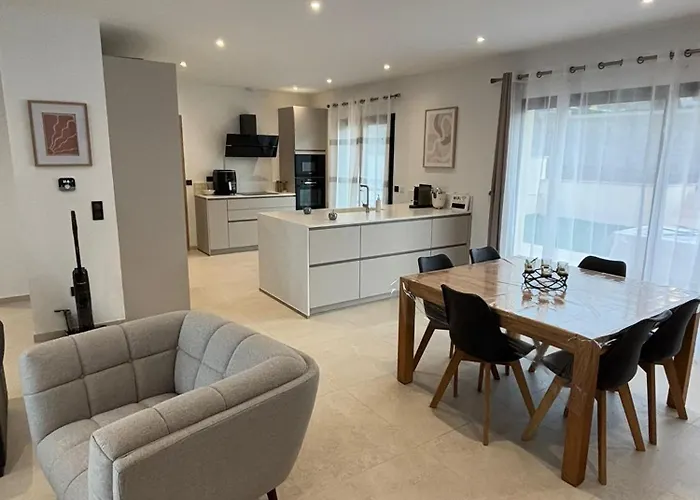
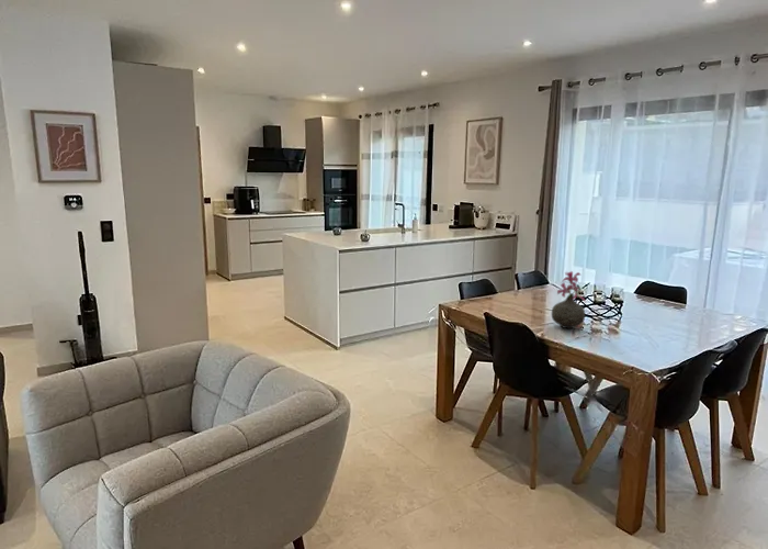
+ vase (569, 299)
